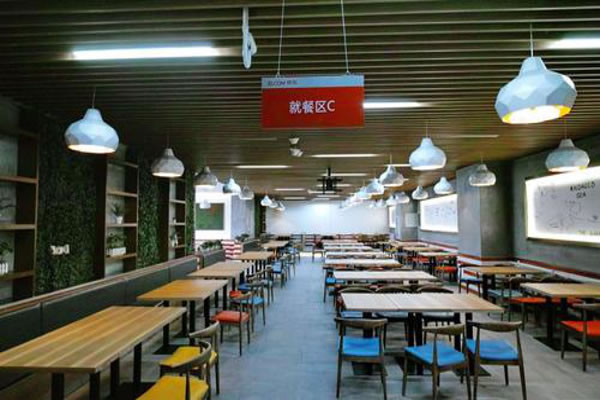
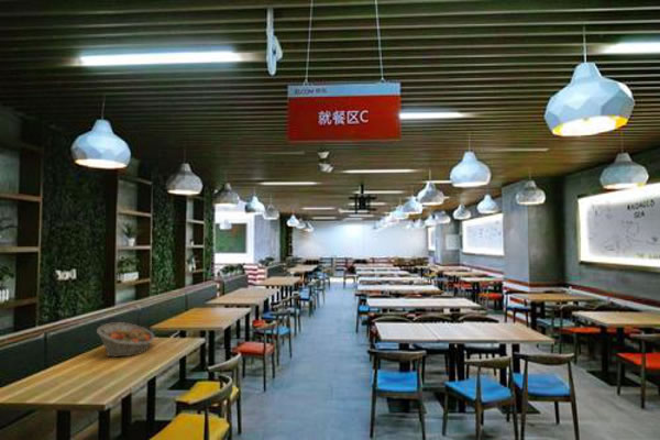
+ fruit basket (125, 338)
